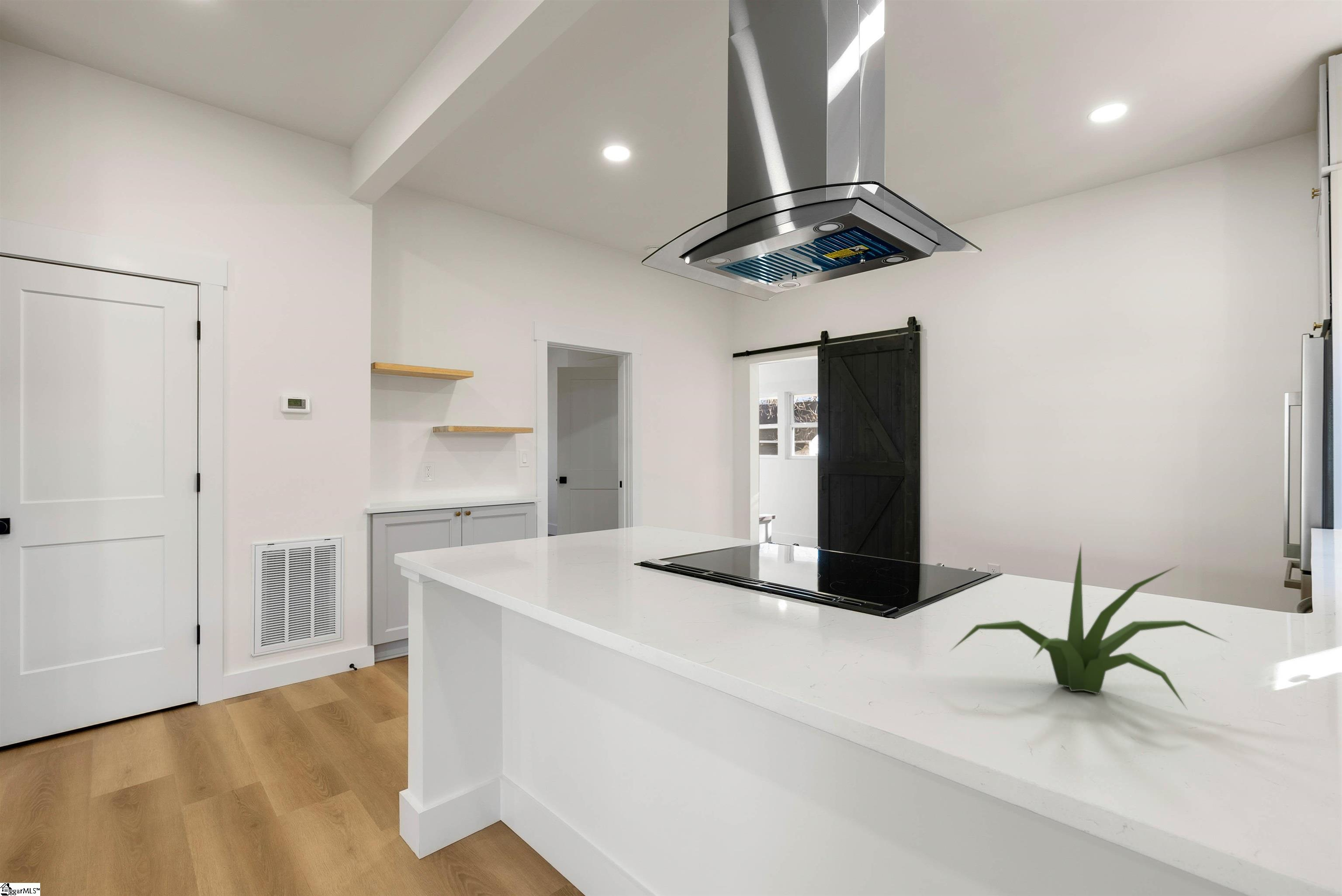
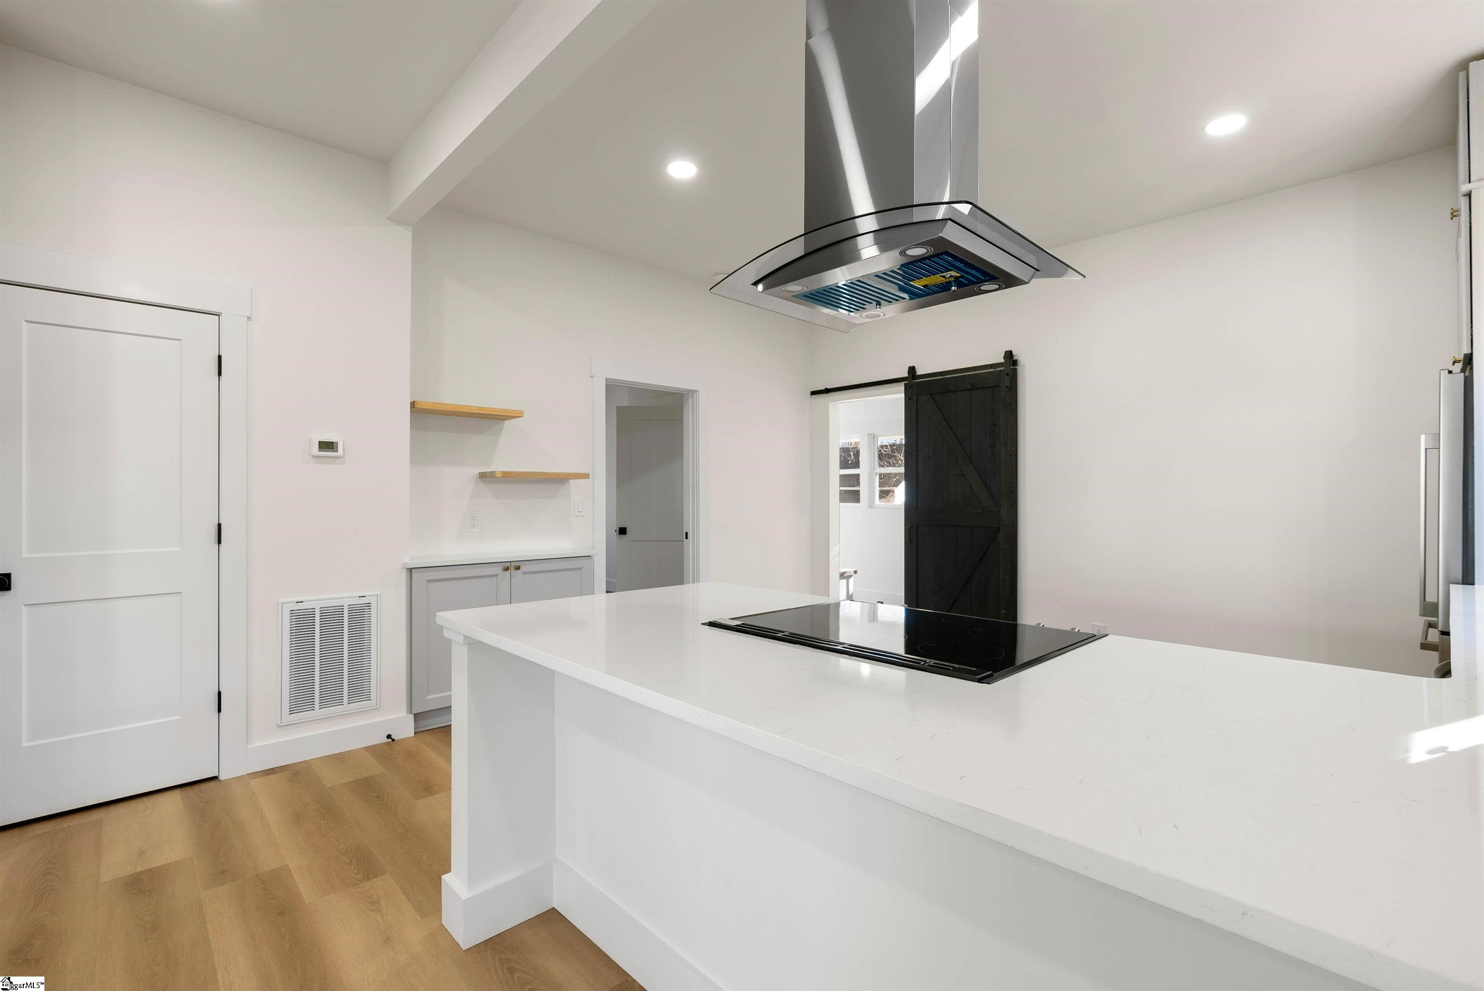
- plant (1102, 621)
